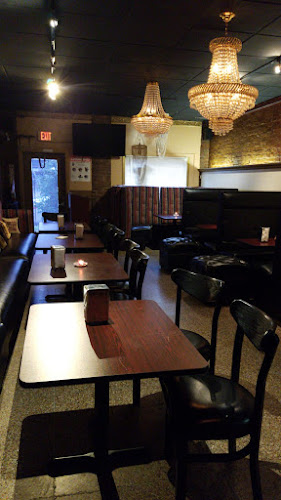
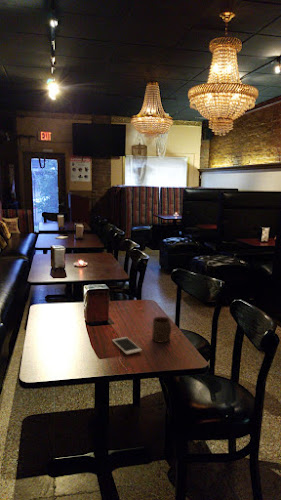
+ cup (161, 329)
+ cell phone (126, 345)
